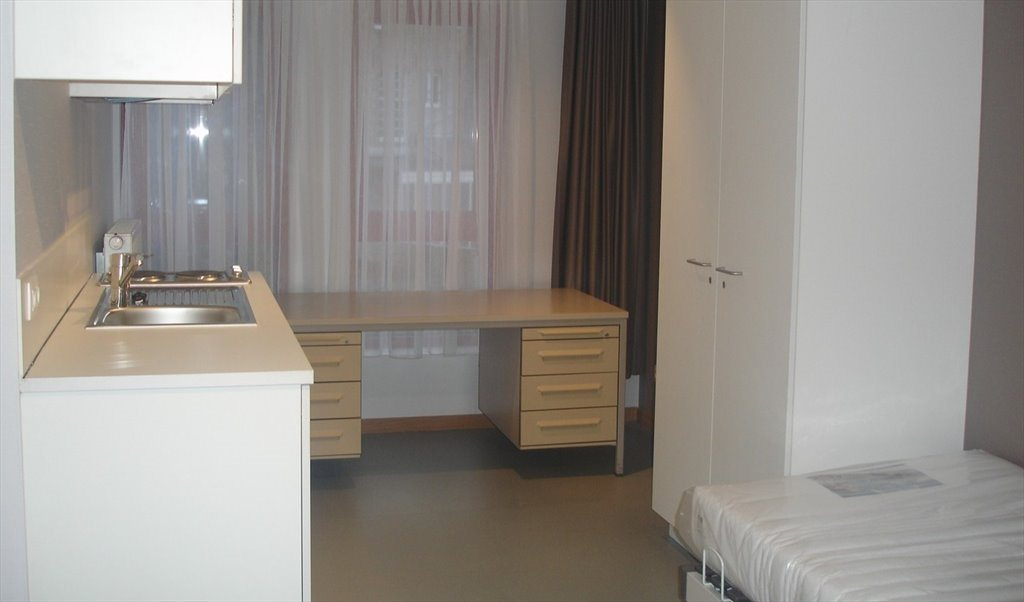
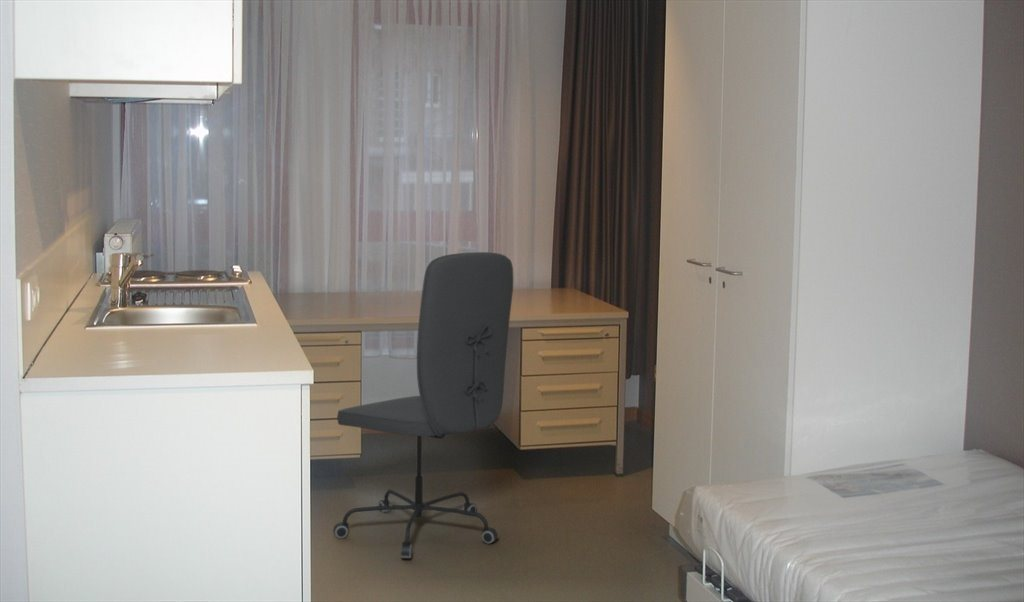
+ office chair (423, 393)
